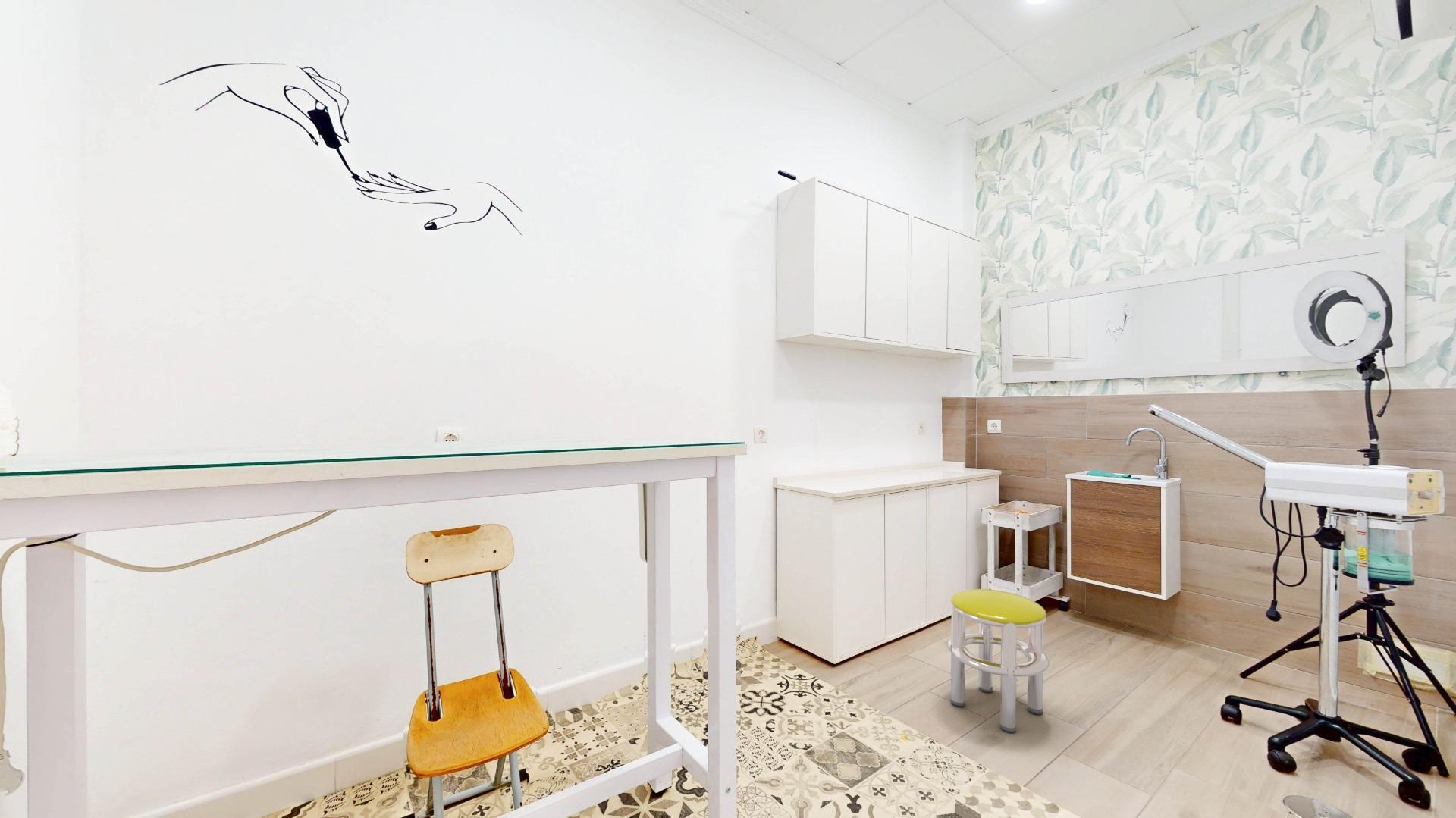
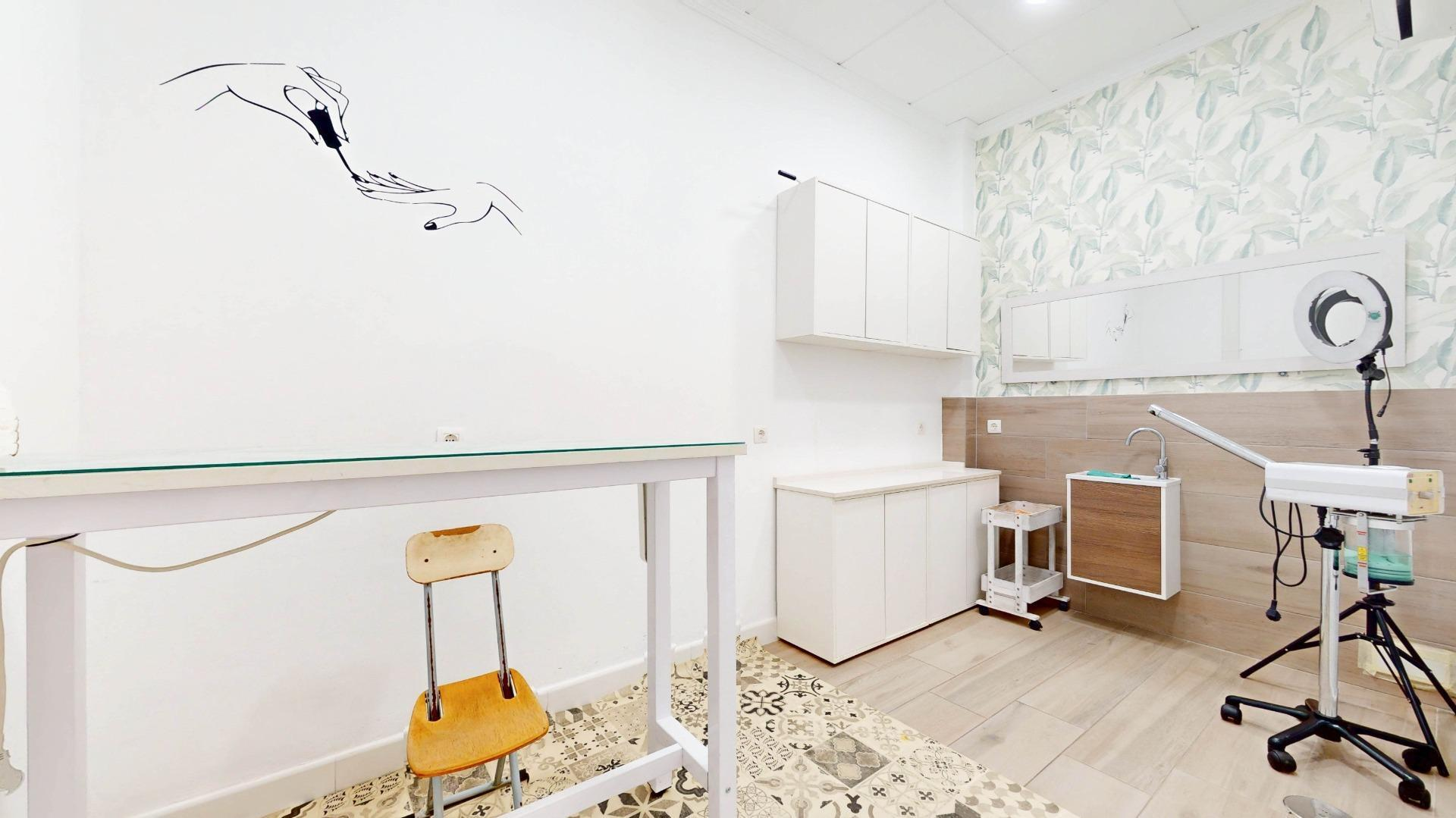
- stool (992, 653)
